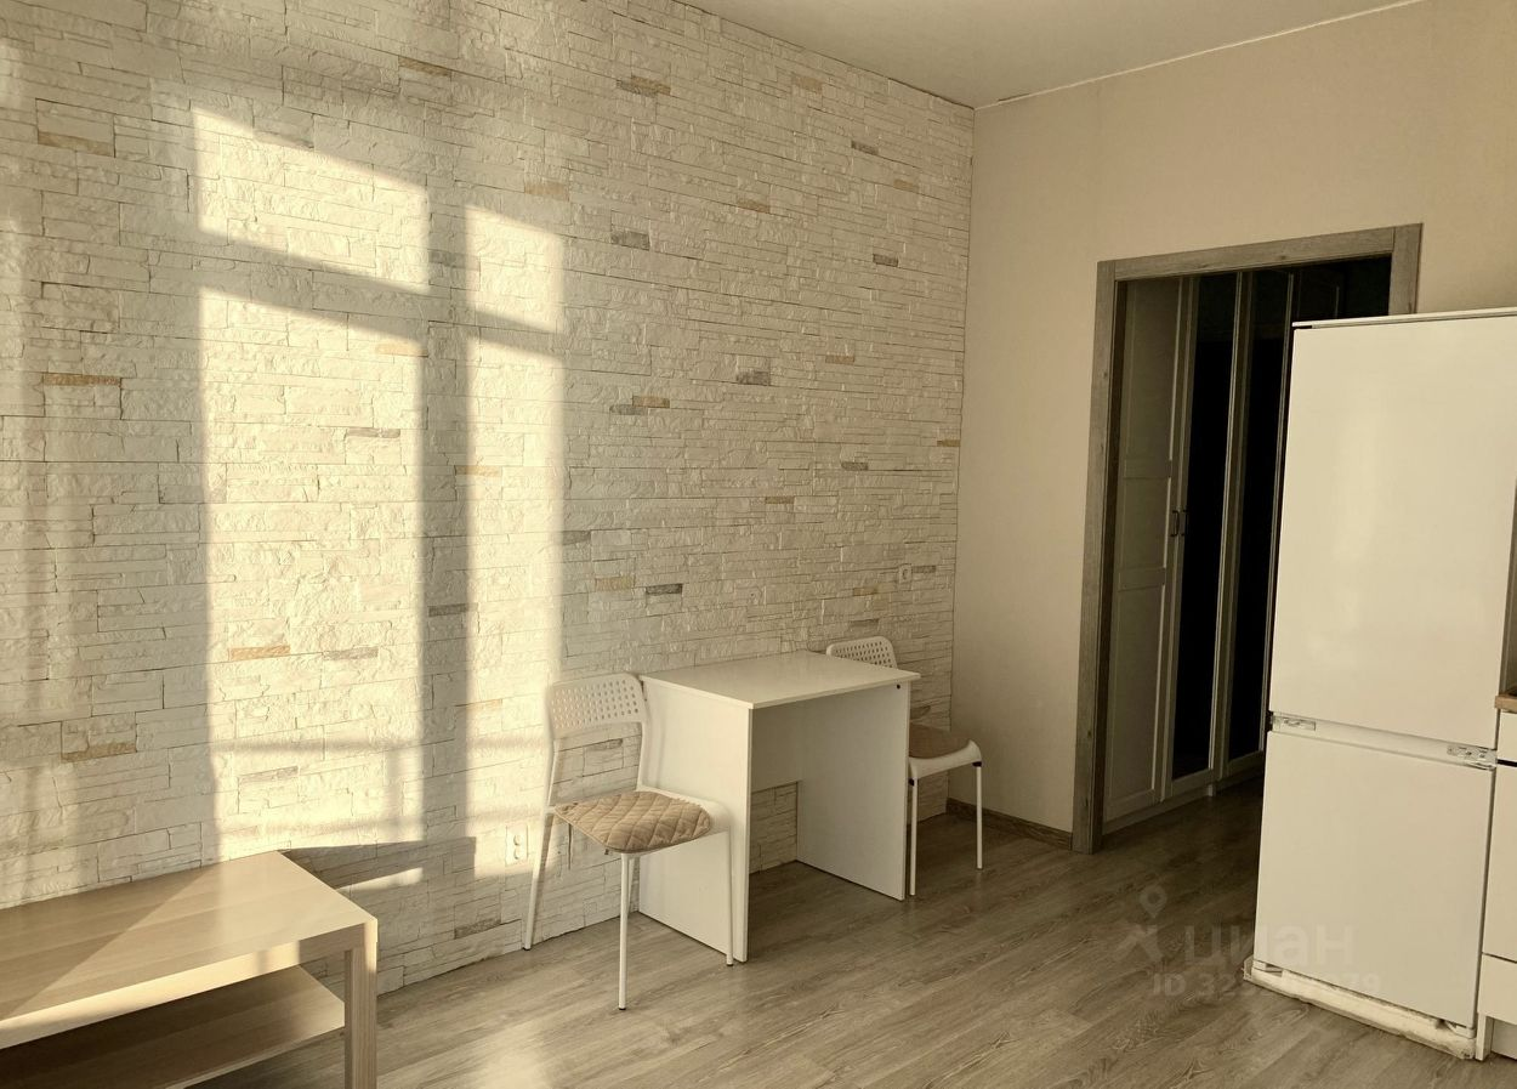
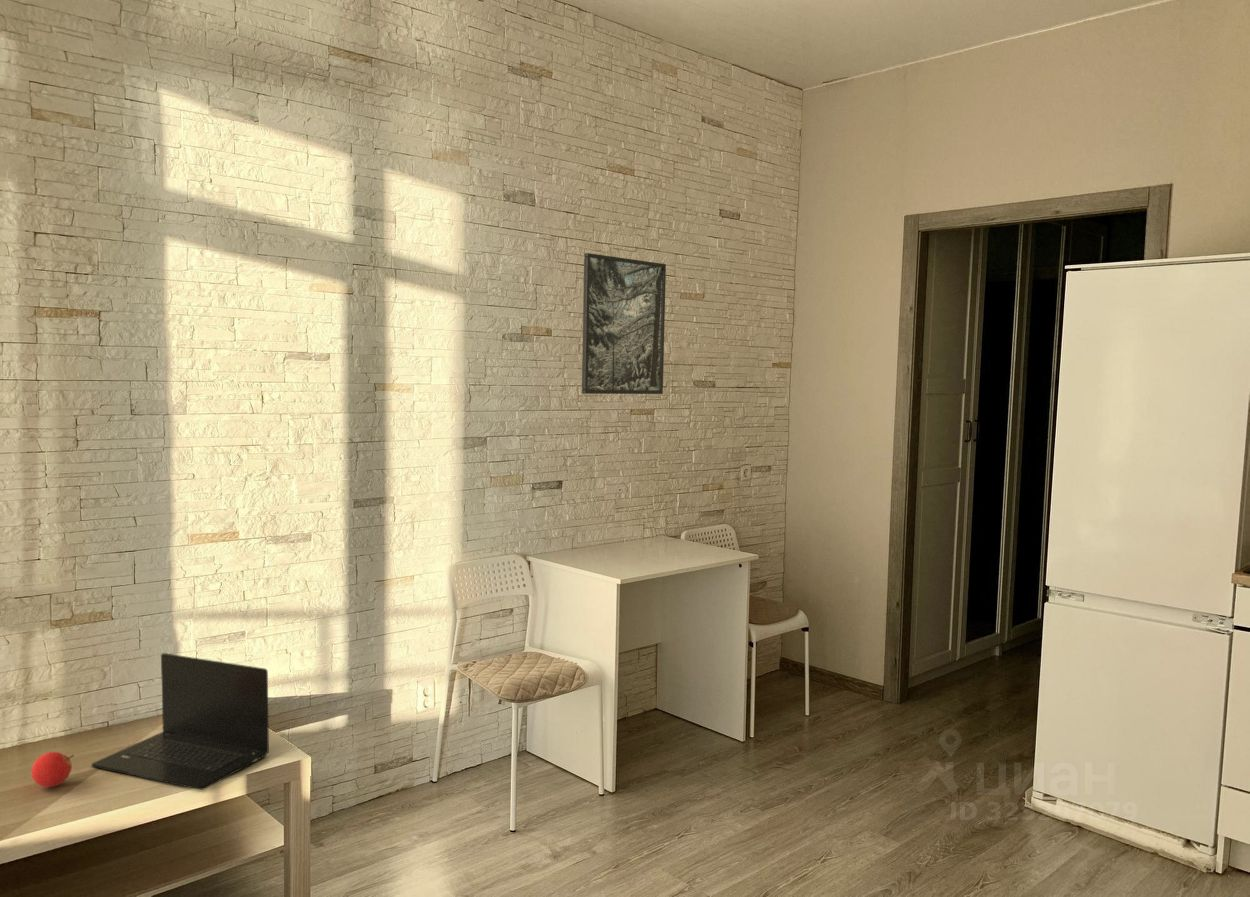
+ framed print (625, 326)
+ laptop (180, 717)
+ fruit (52, 768)
